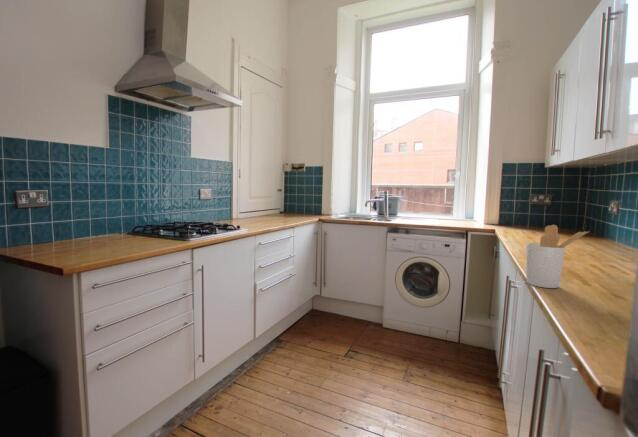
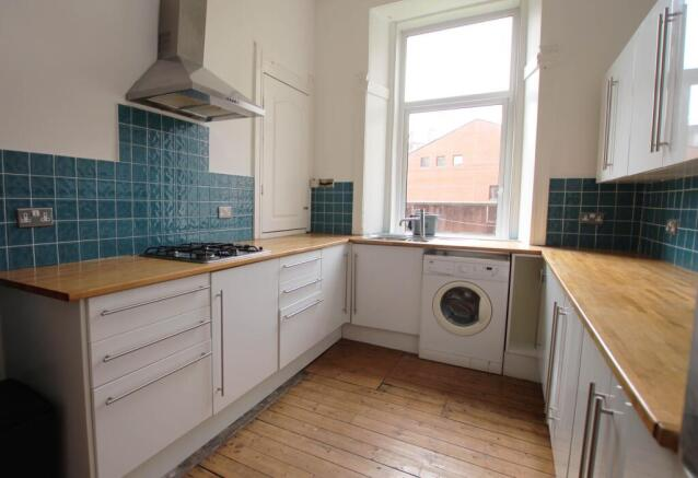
- utensil holder (554, 256)
